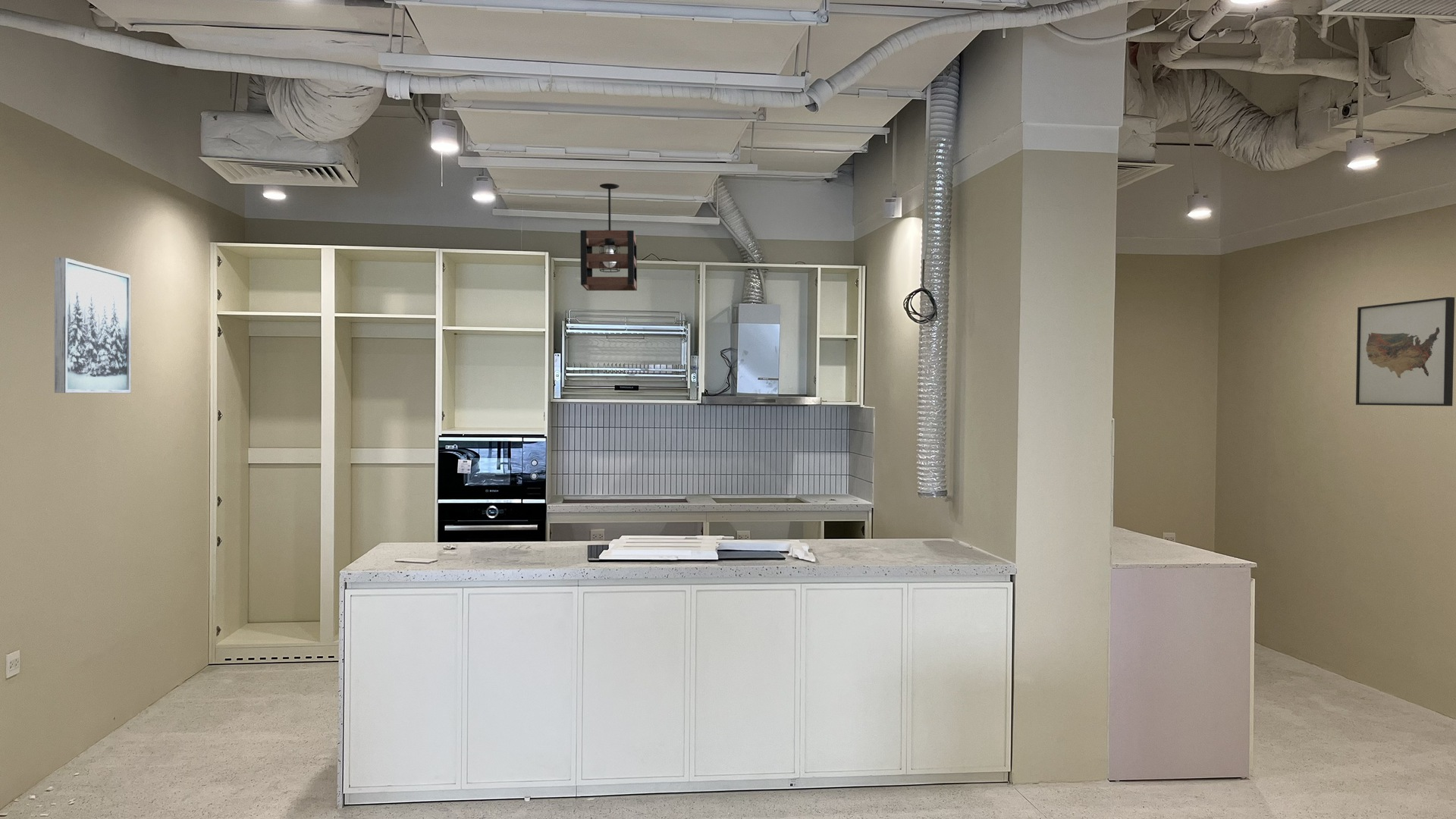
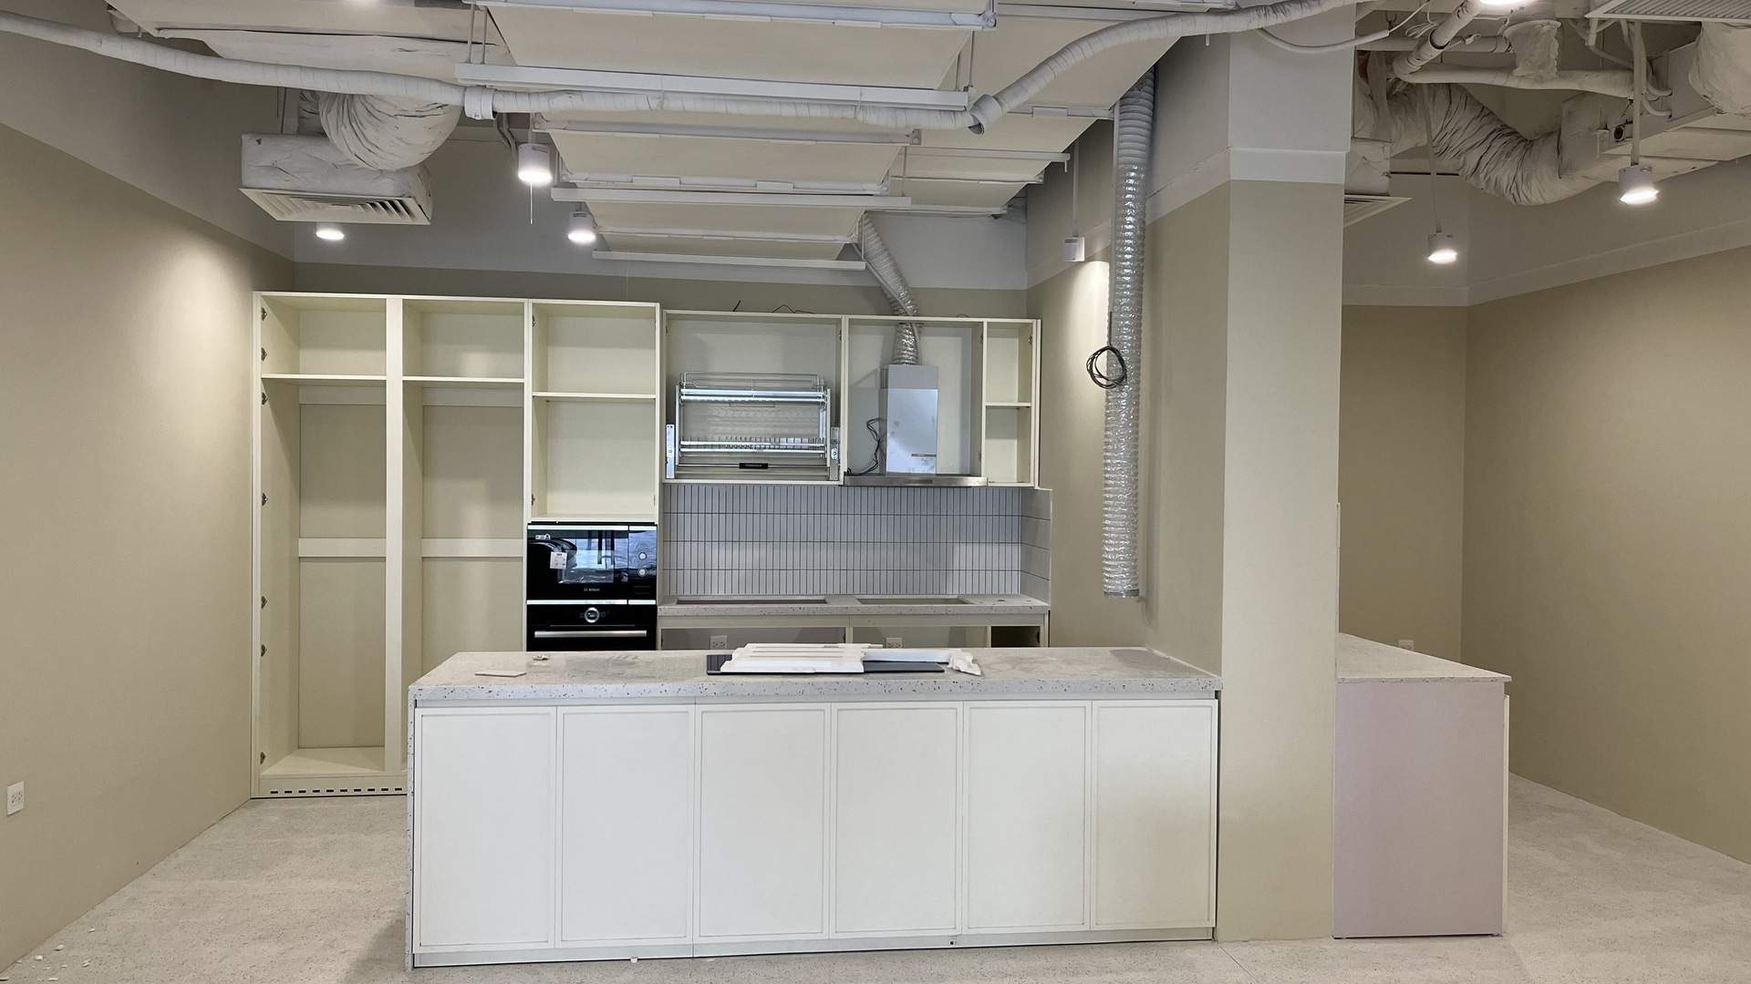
- pendant light (610, 237)
- wall art (1402, 353)
- wall art (95, 330)
